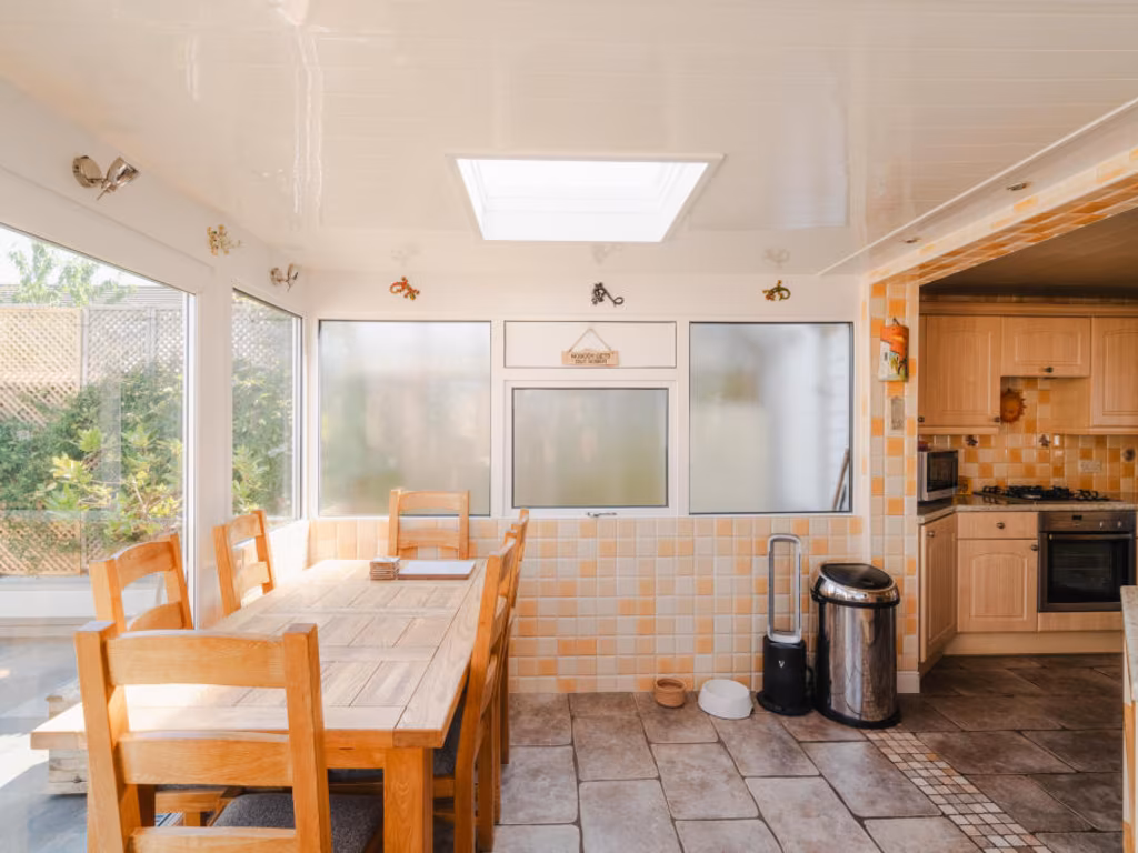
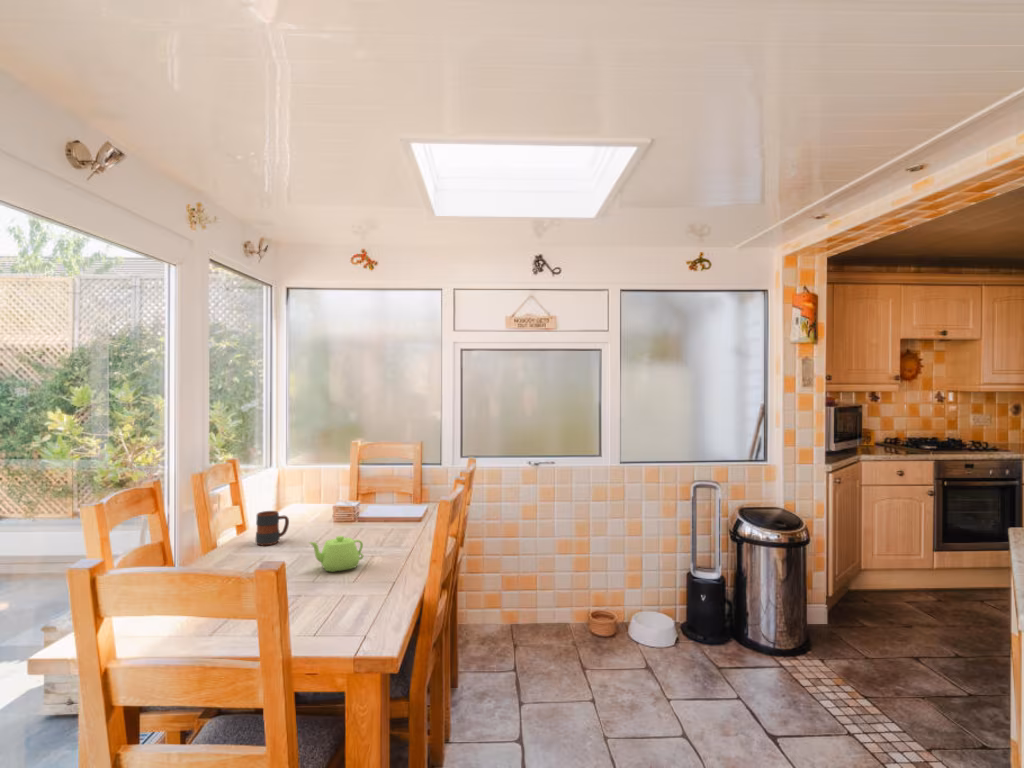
+ mug (272, 527)
+ teapot (336, 552)
